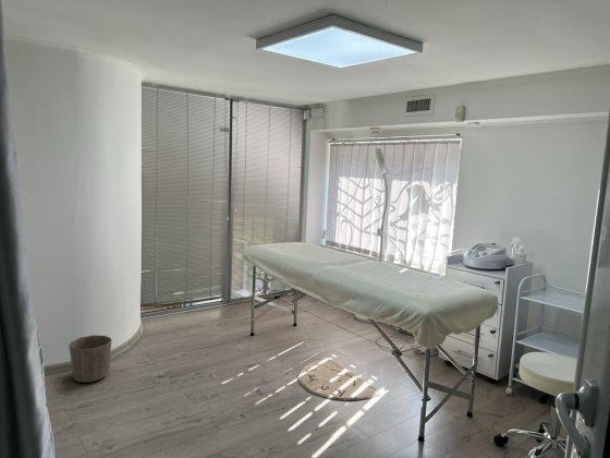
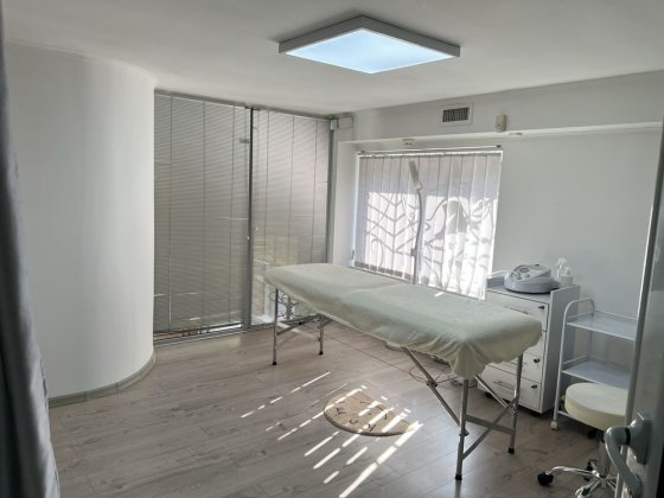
- waste basket (90, 359)
